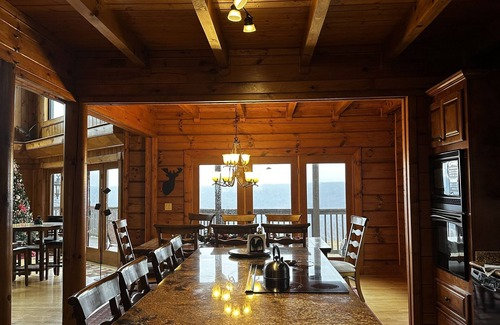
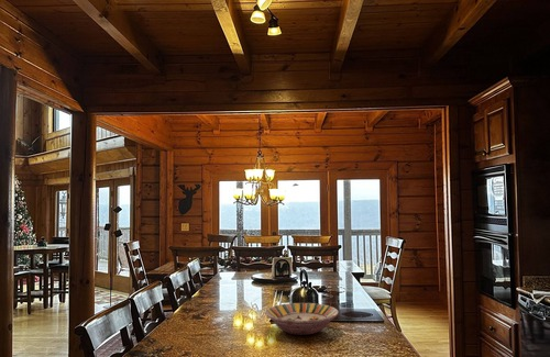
+ serving bowl (301, 320)
